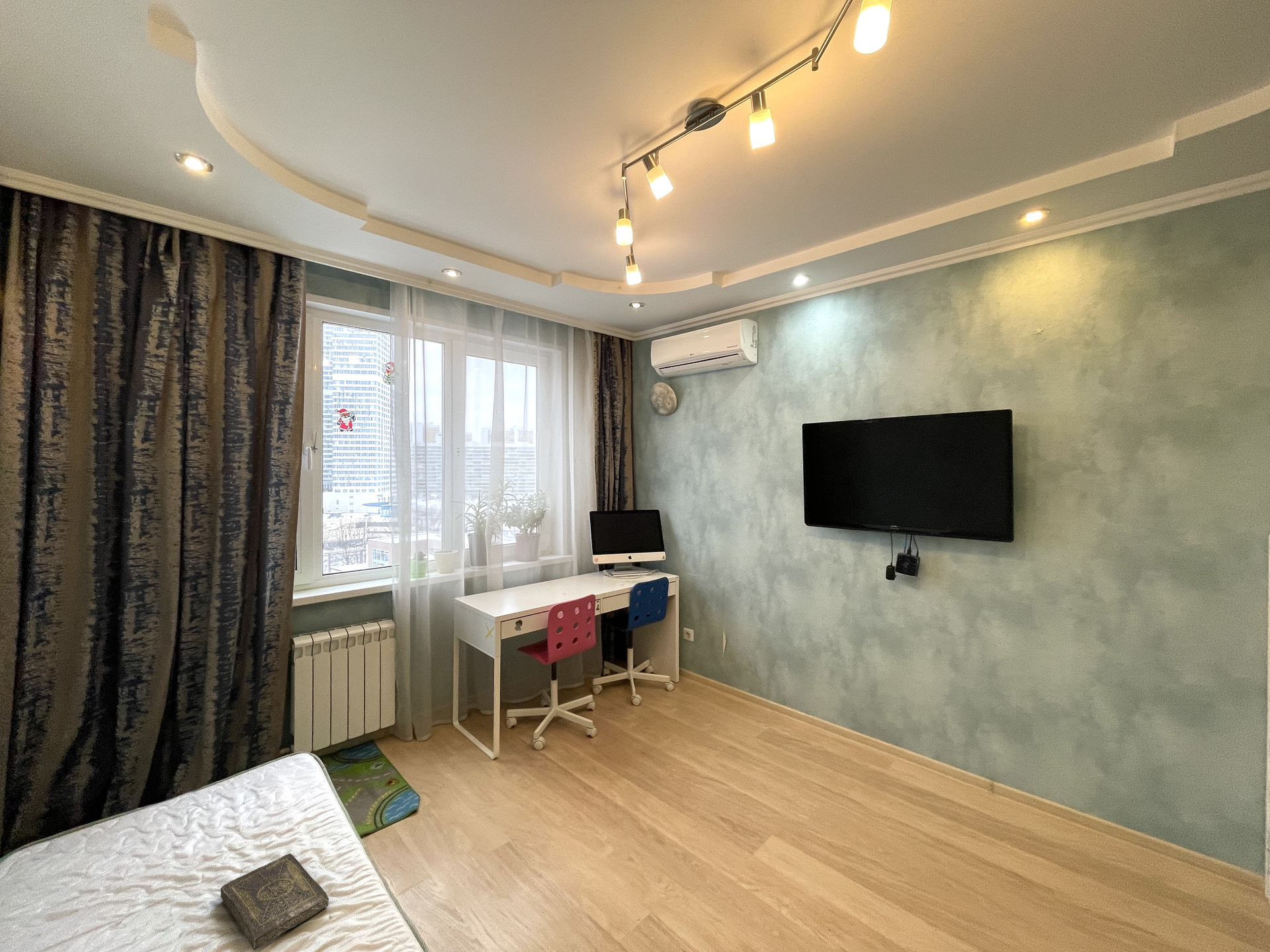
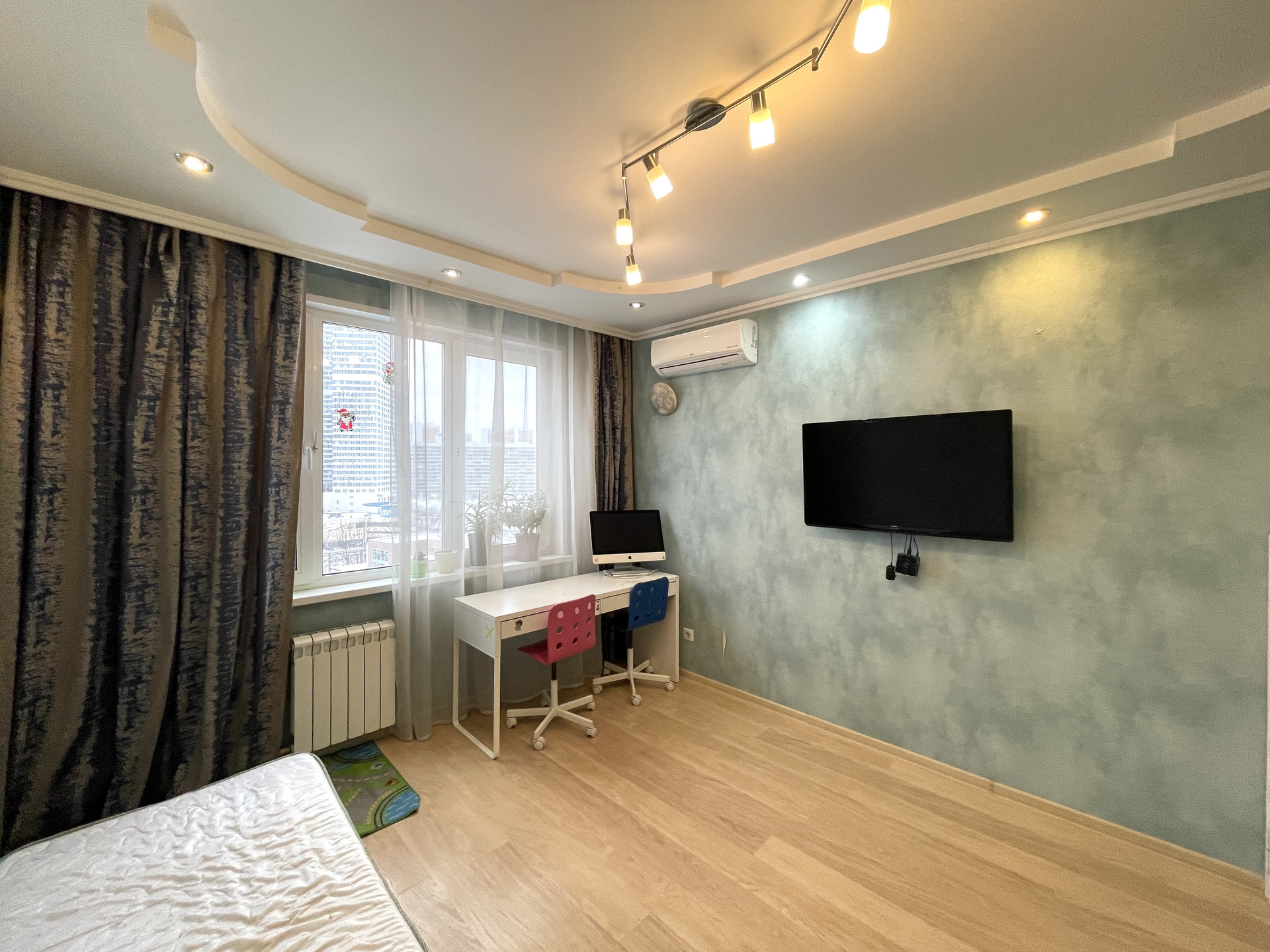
- book (274, 895)
